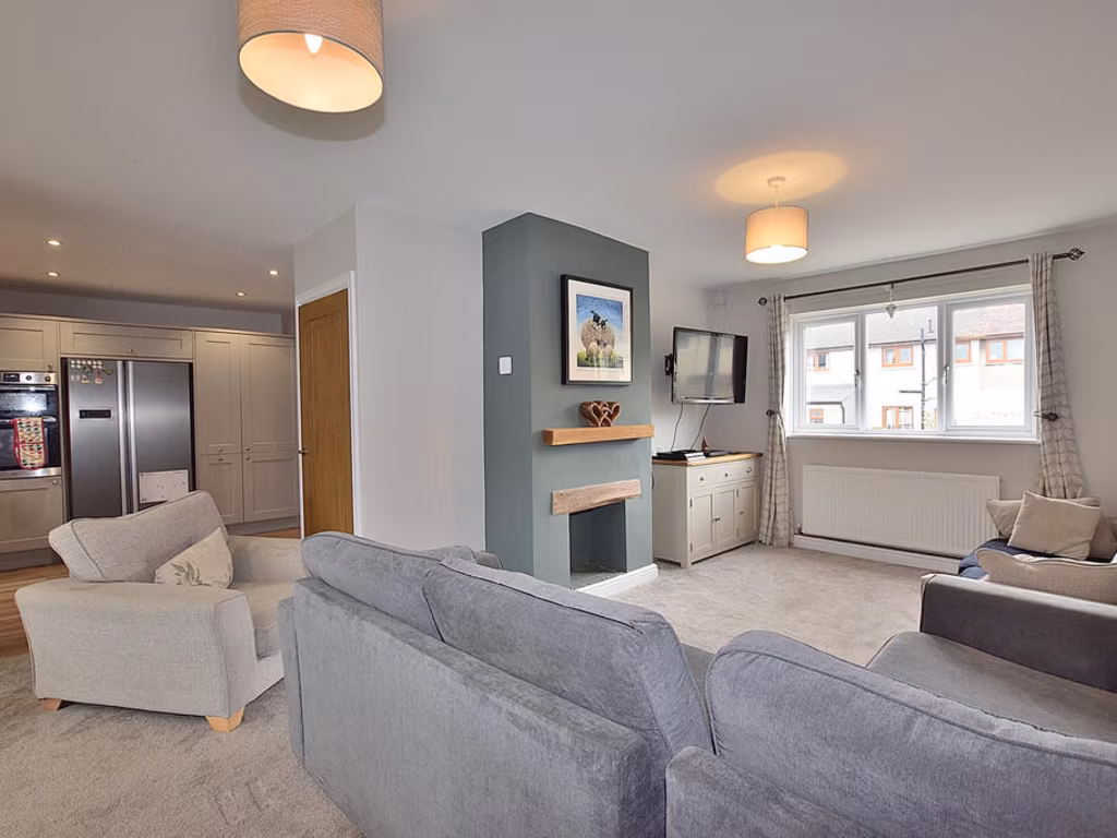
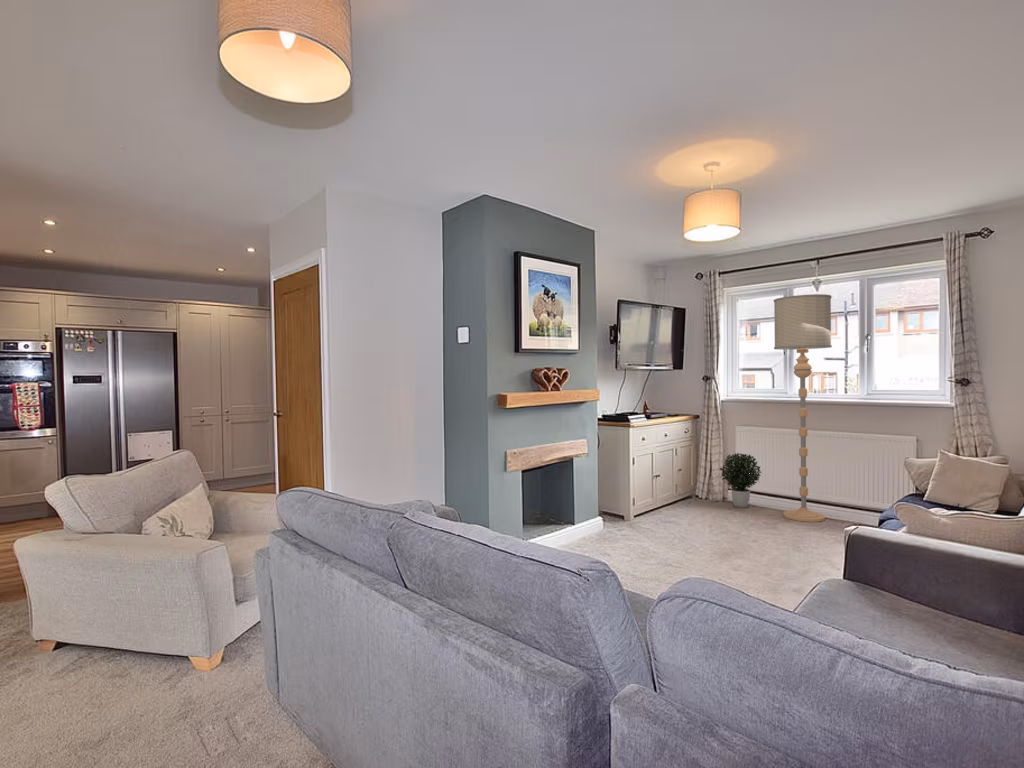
+ potted plant (741, 479)
+ floor lamp (802, 407)
